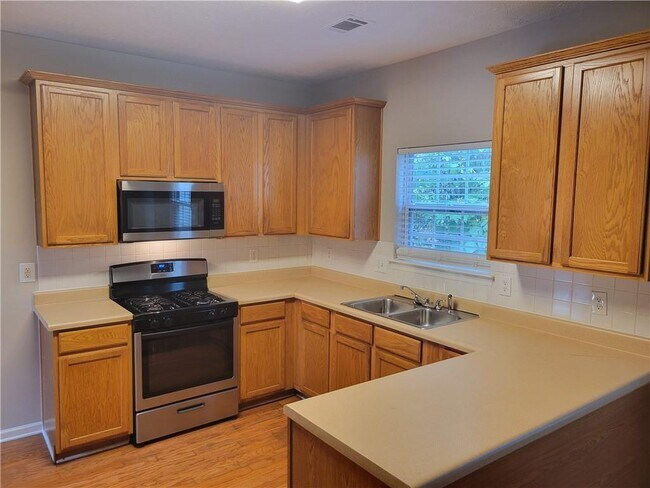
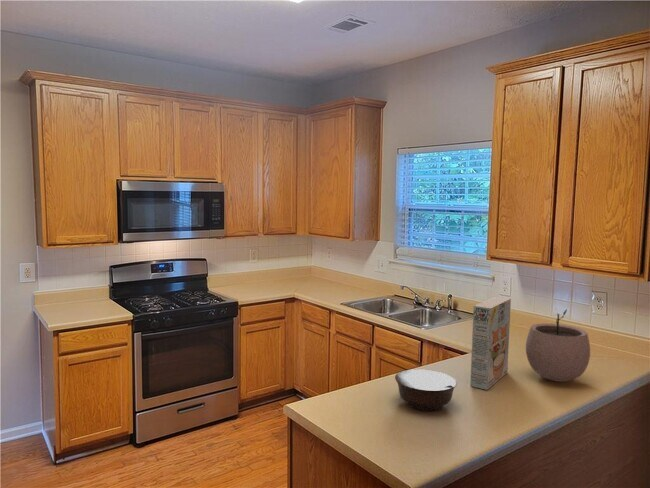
+ cereal box (491, 340)
+ plant pot (557, 343)
+ bowl (424, 391)
